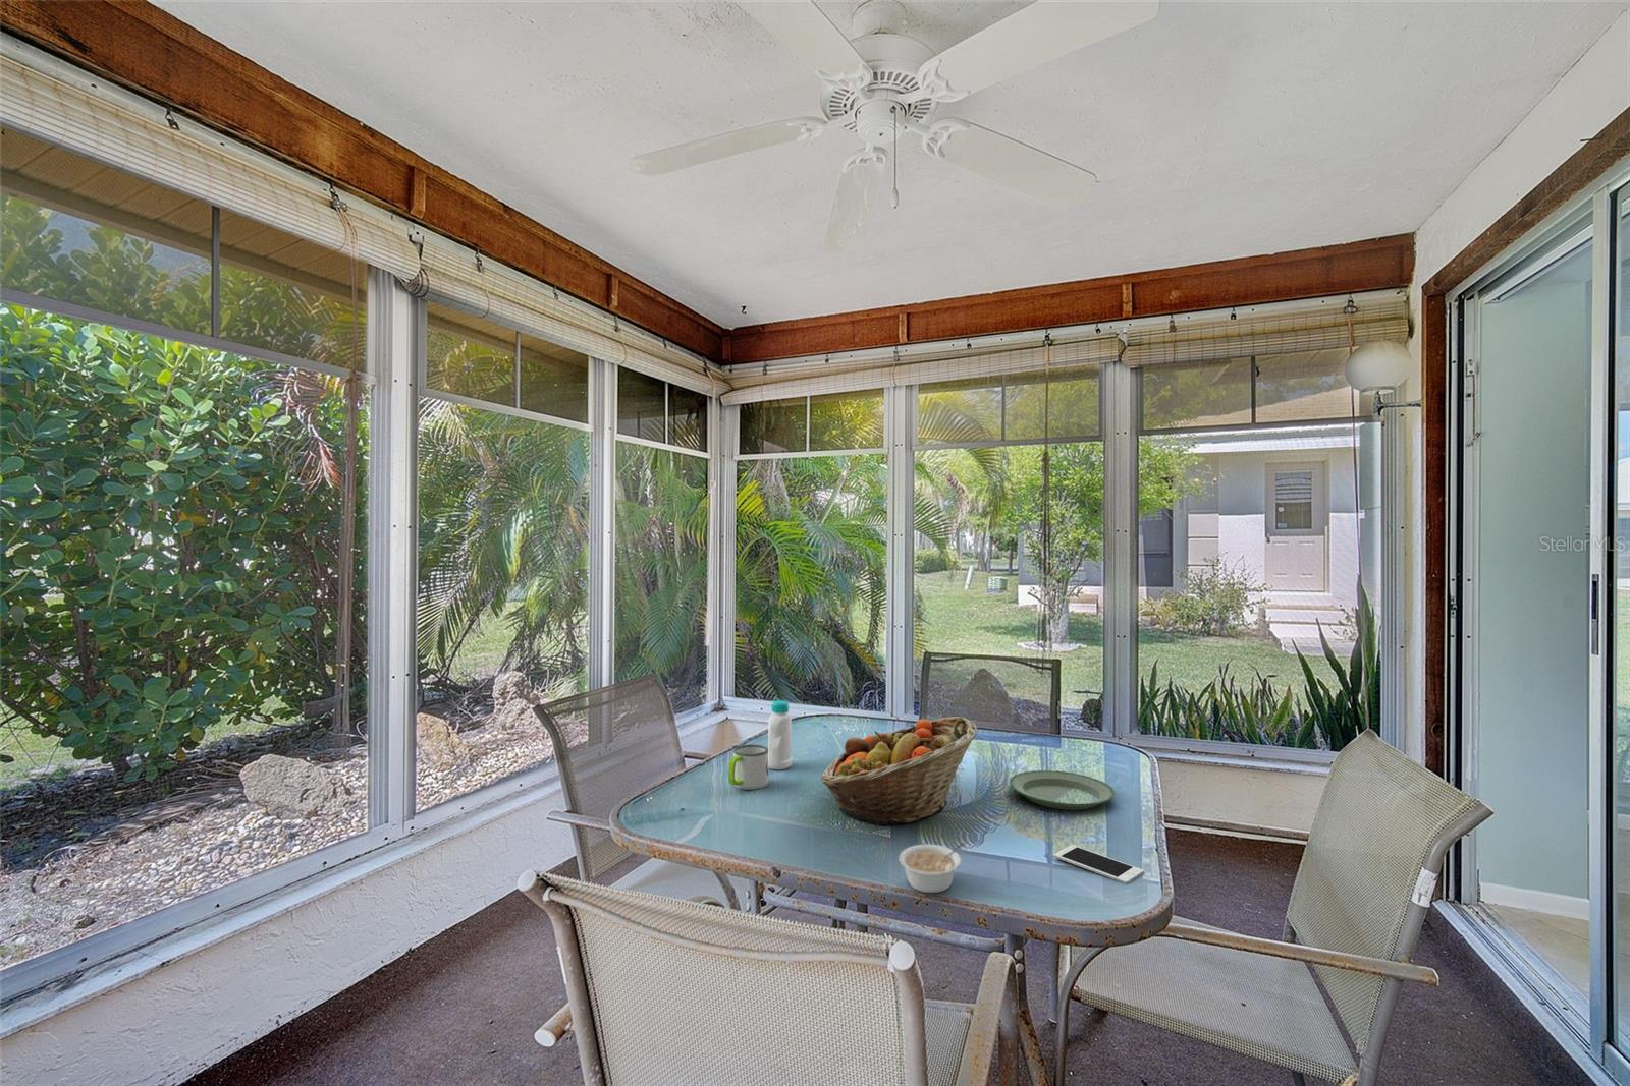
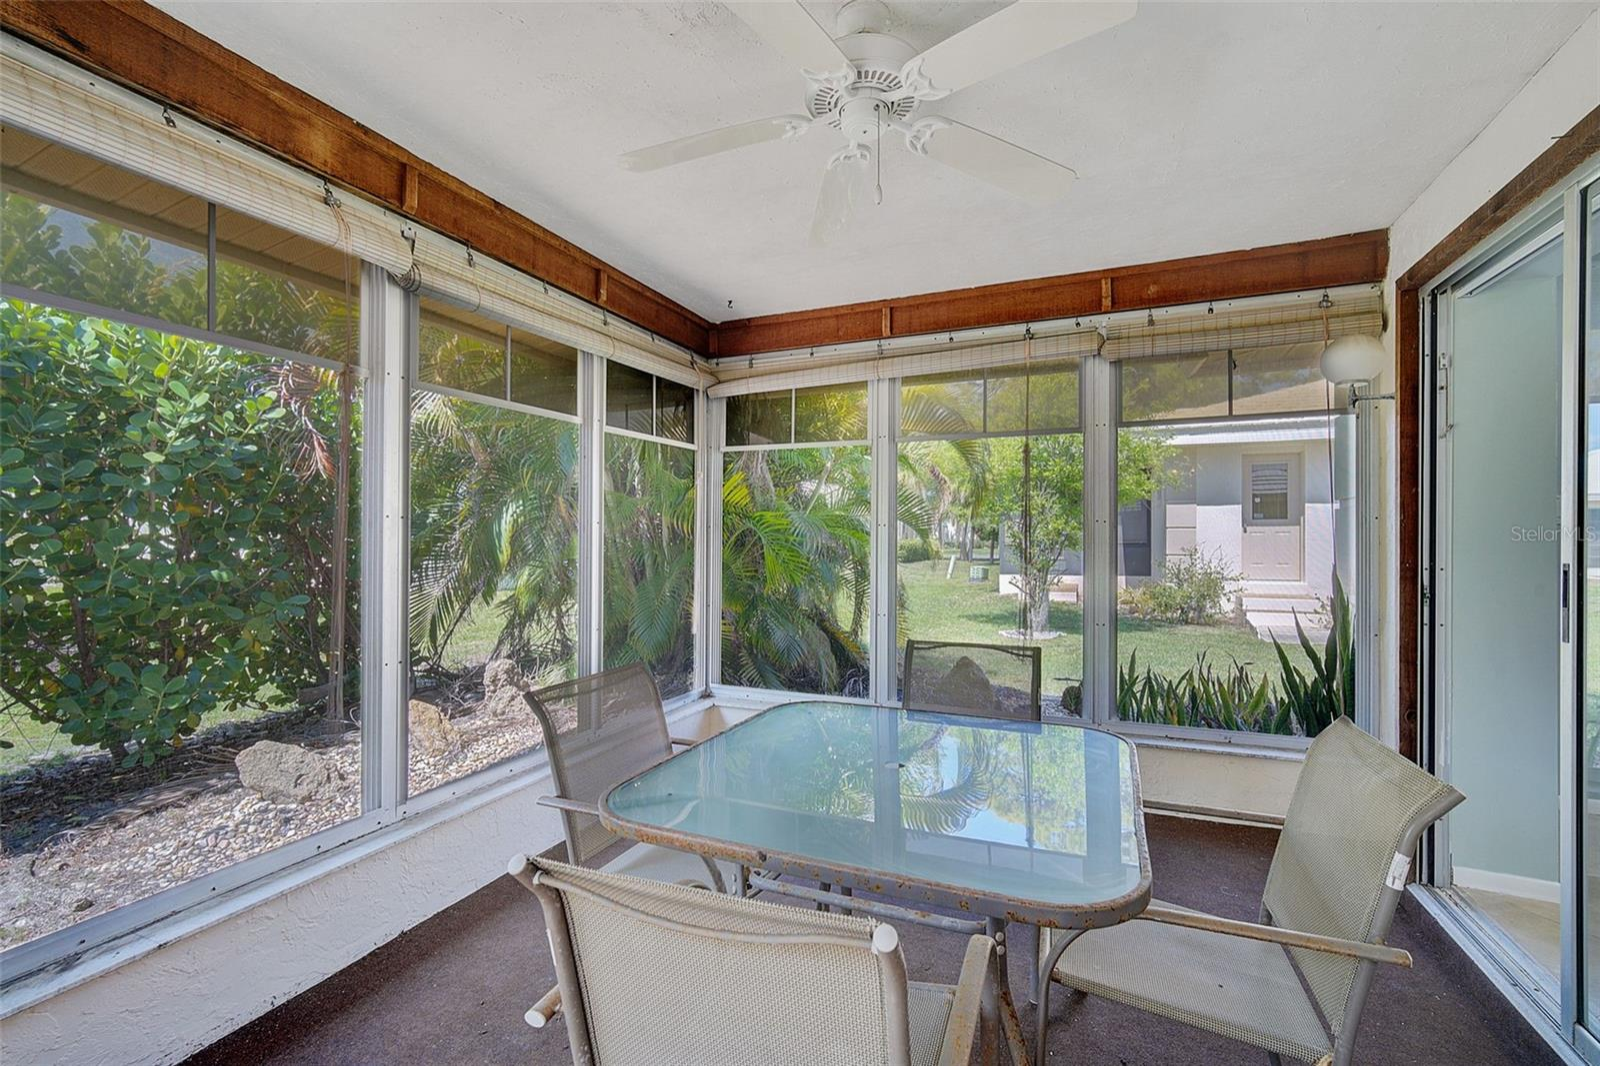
- plate (1060, 791)
- cell phone (1098, 863)
- legume (930, 867)
- mug (746, 767)
- bottle (780, 733)
- fruit basket (900, 762)
